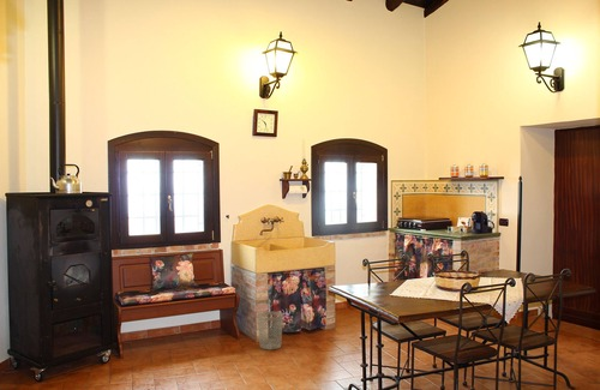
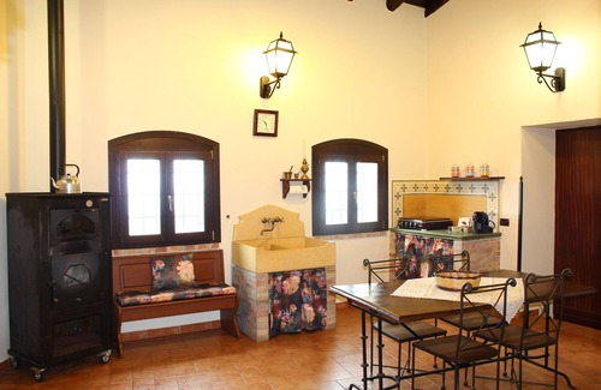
- wastebasket (269, 330)
